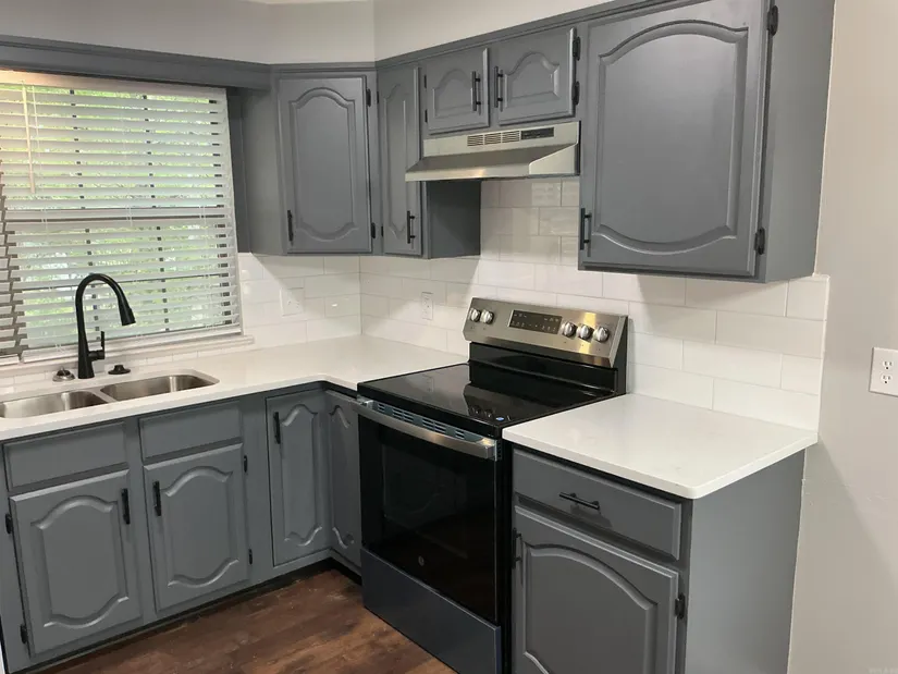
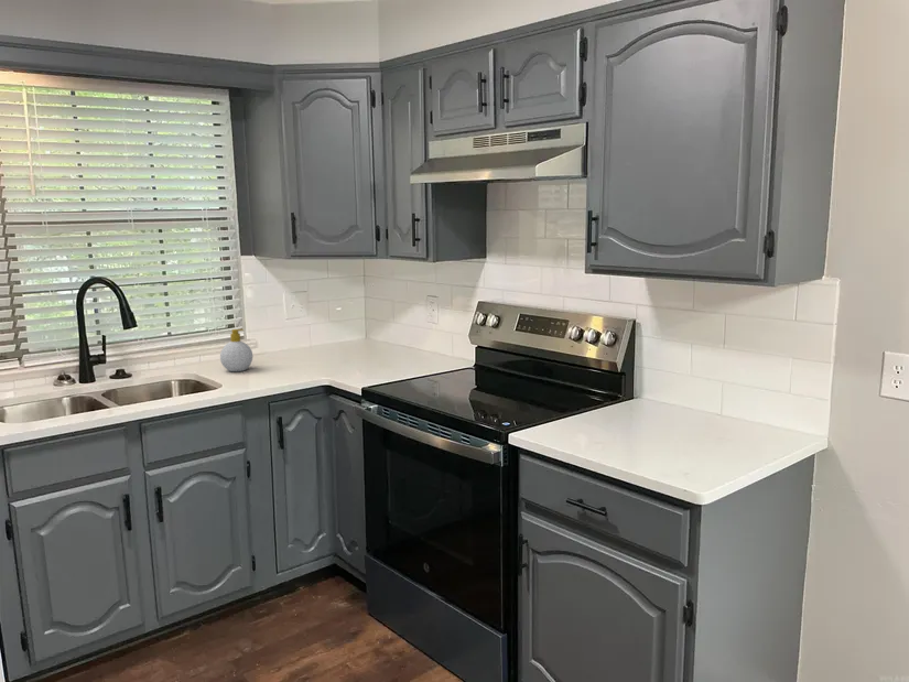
+ soap bottle (236, 349)
